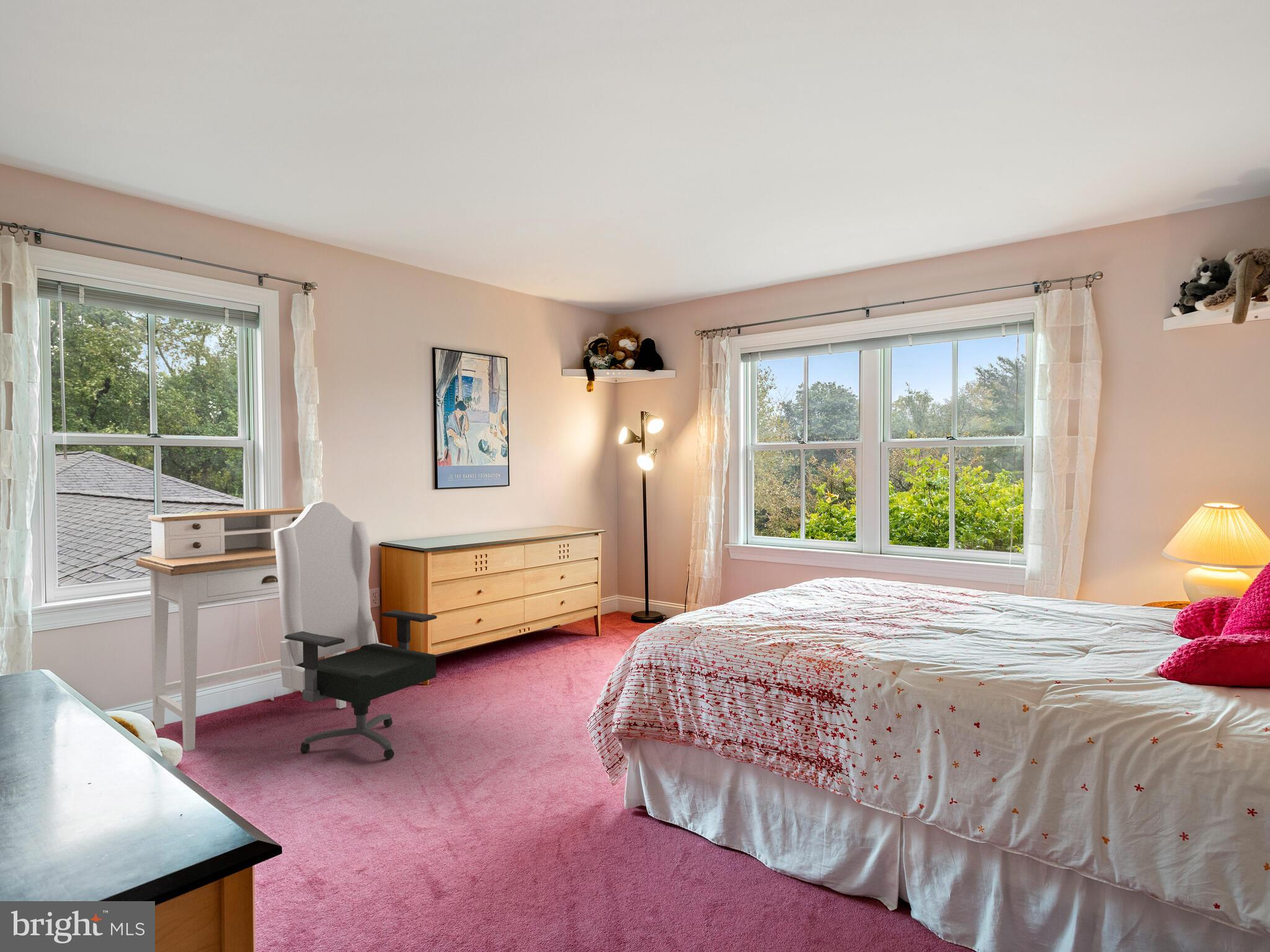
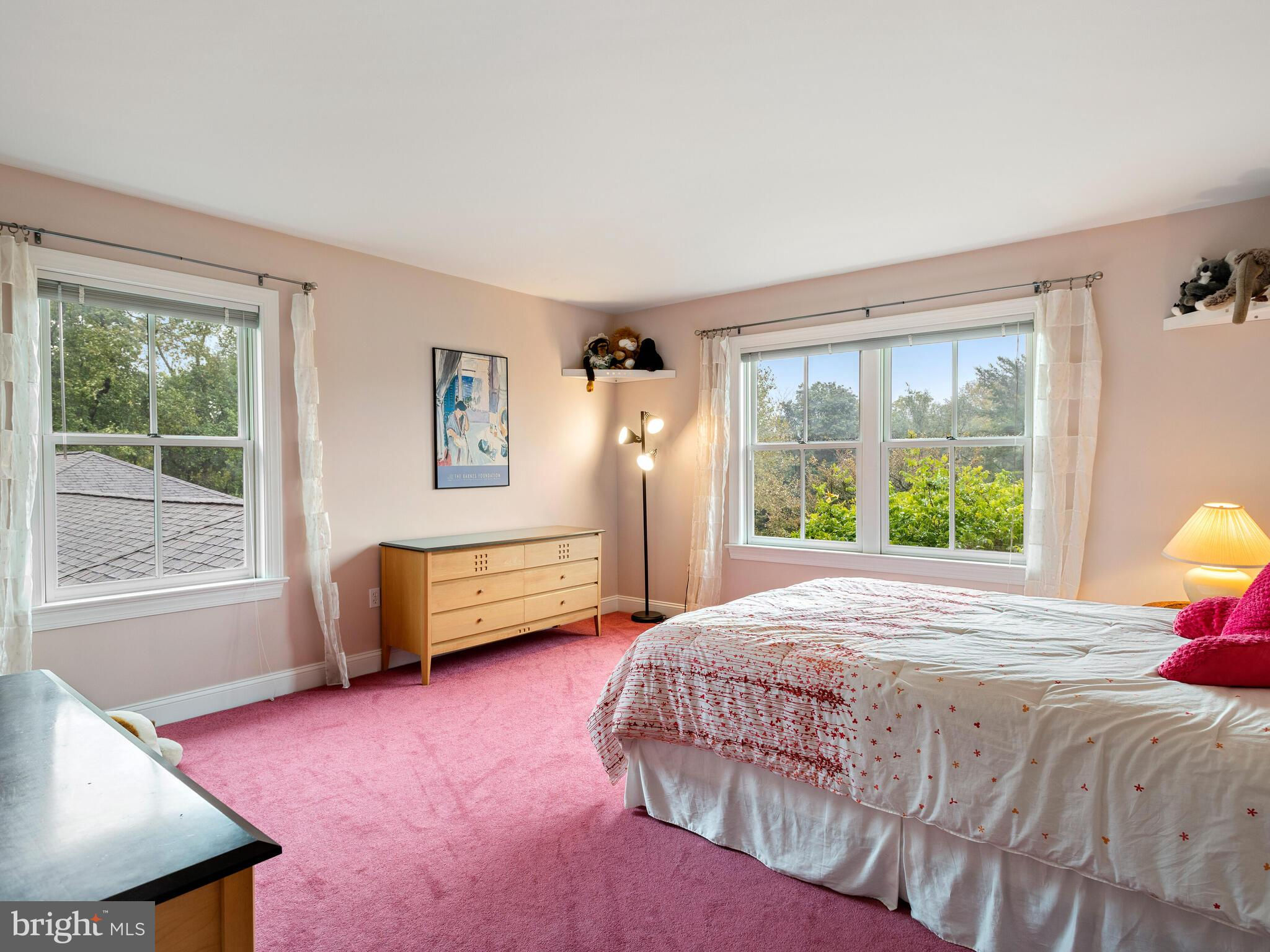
- office chair (357, 624)
- desk (252, 598)
